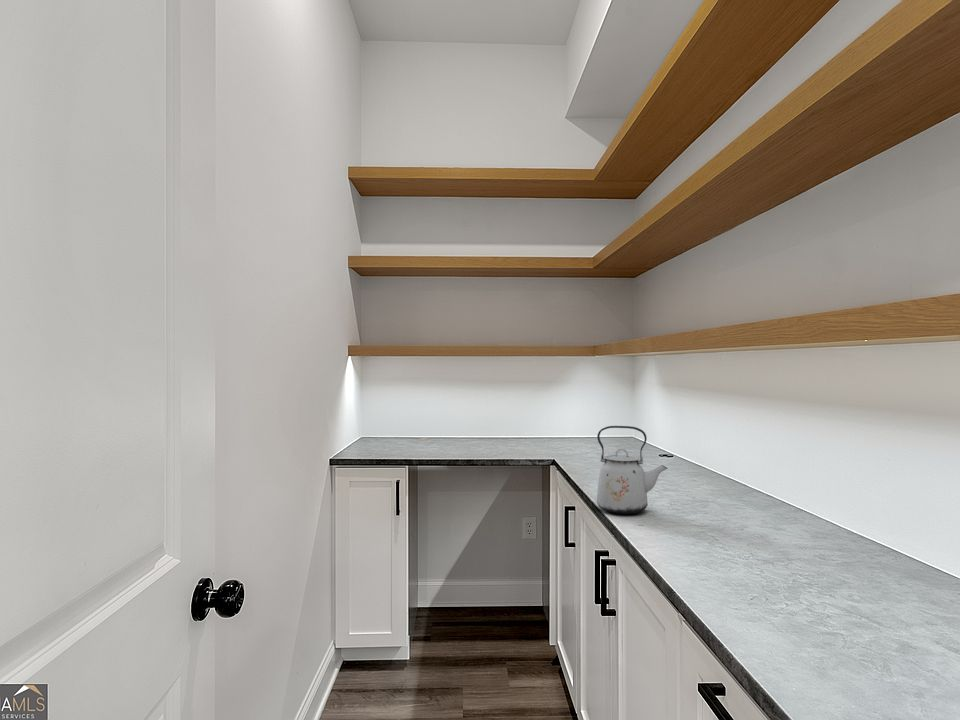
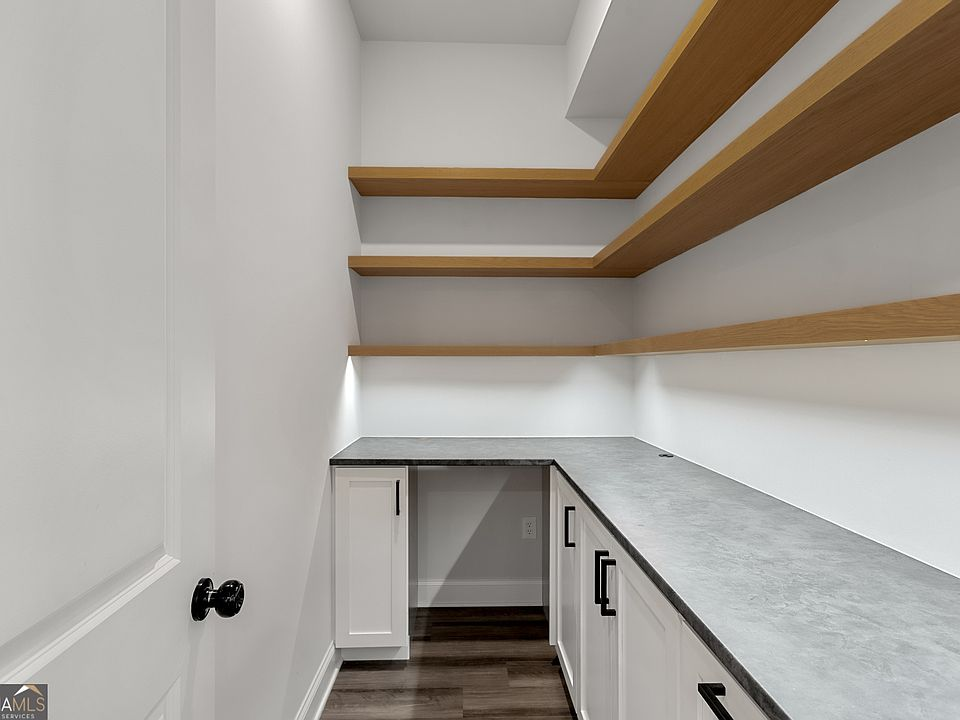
- kettle (631, 468)
